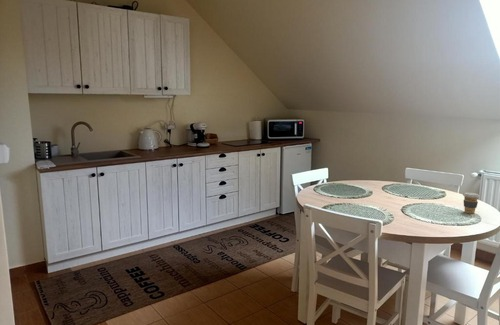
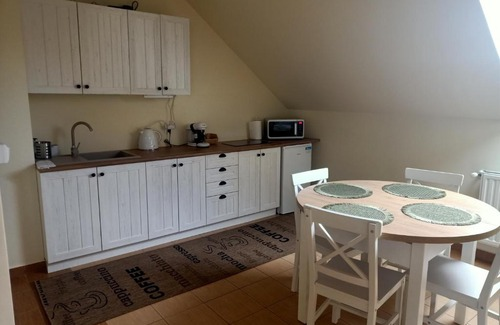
- coffee cup (470, 203)
